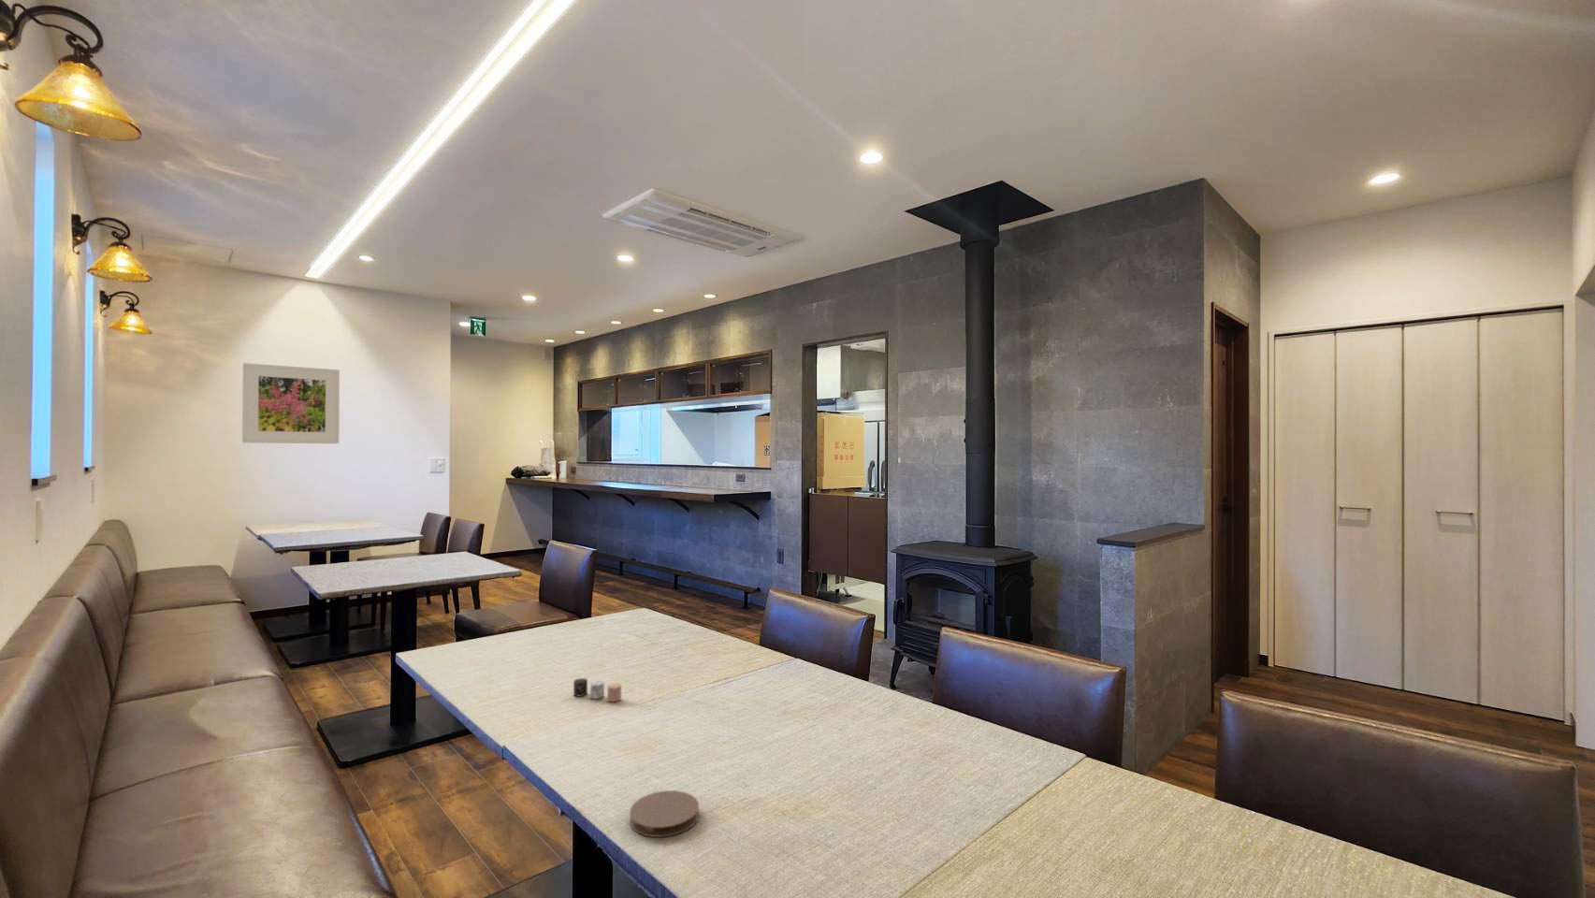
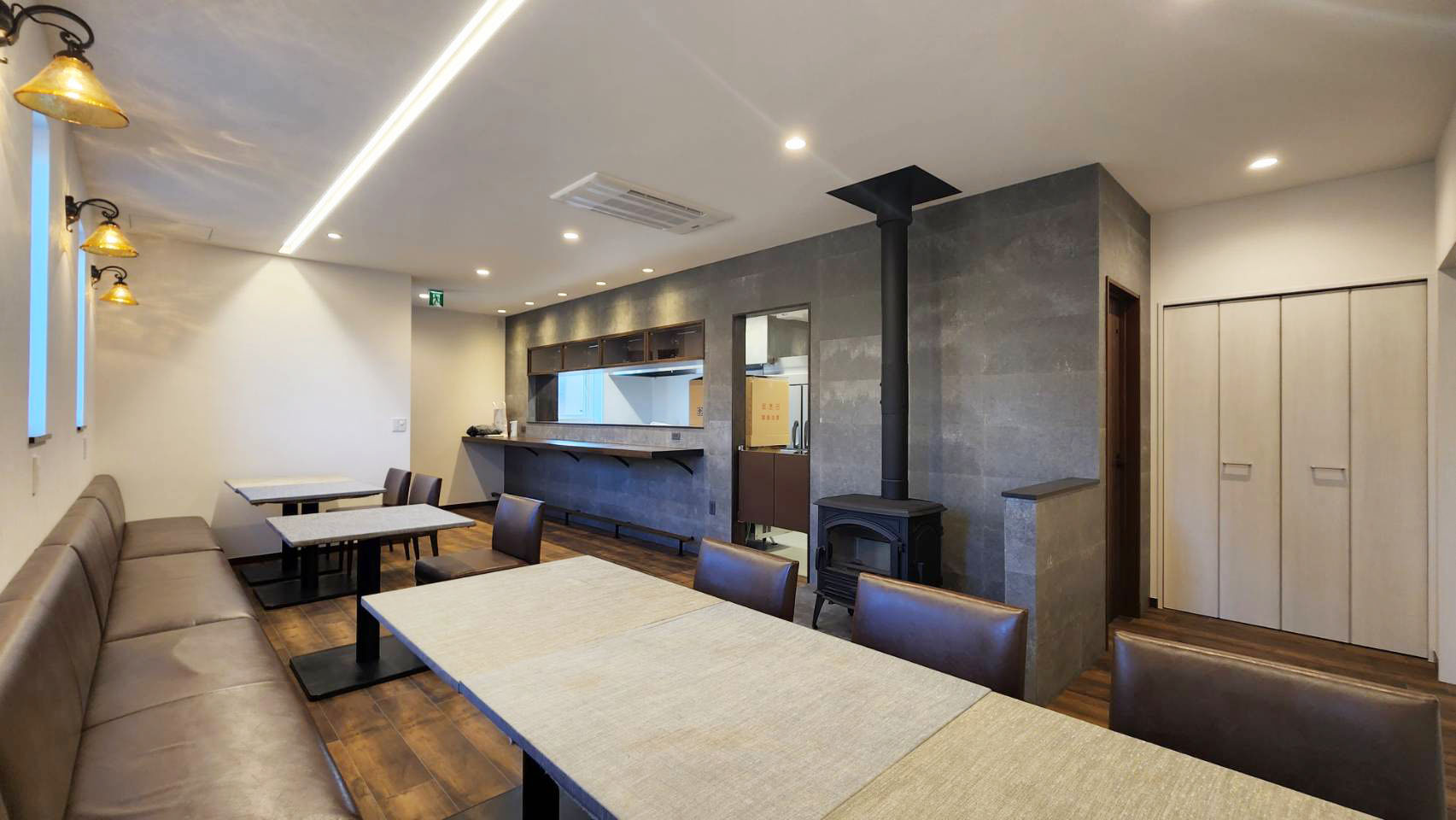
- coaster (664, 811)
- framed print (291, 404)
- candle (597, 690)
